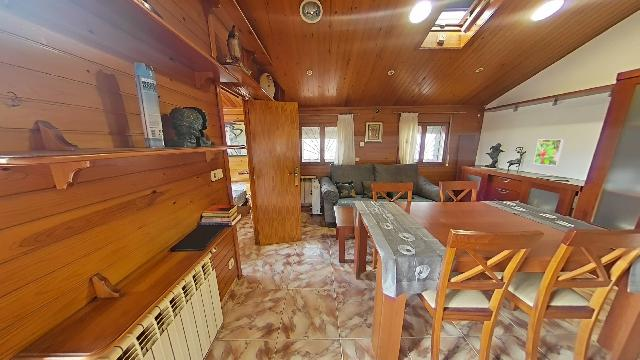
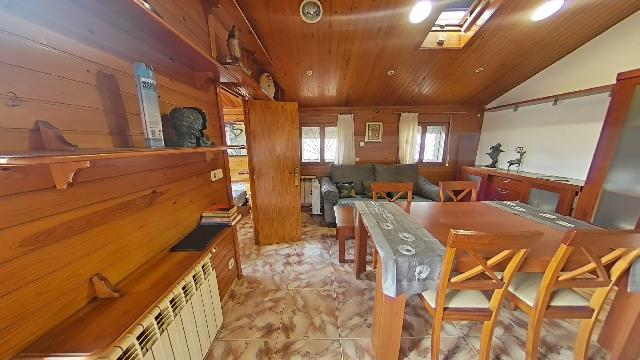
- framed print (547, 152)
